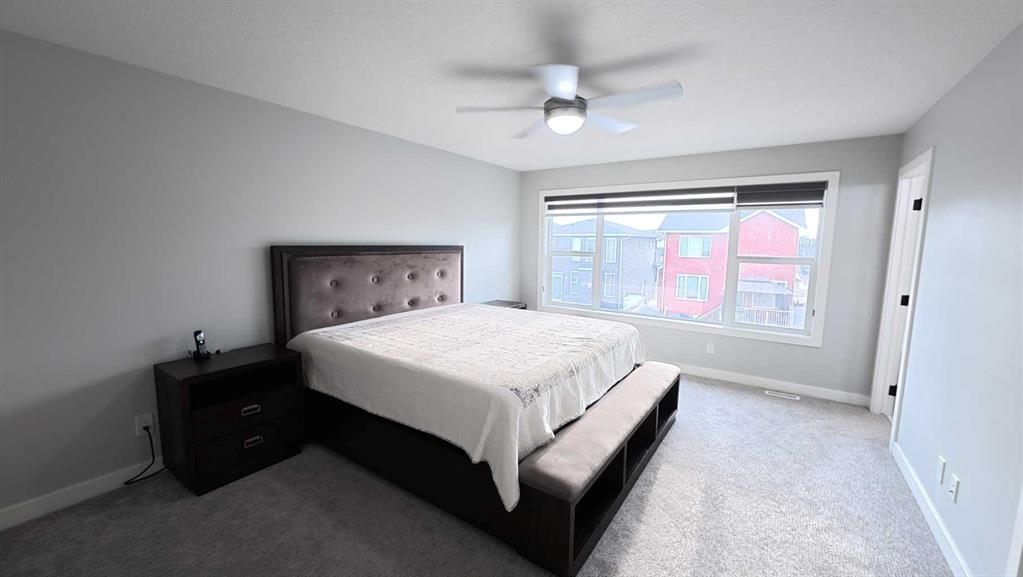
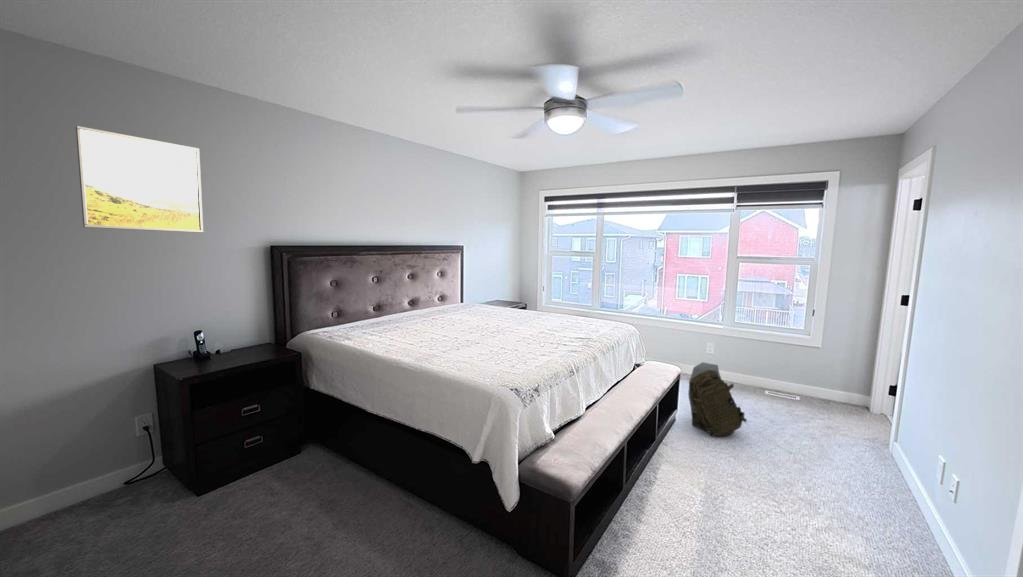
+ backpack (717, 402)
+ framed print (146, 184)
